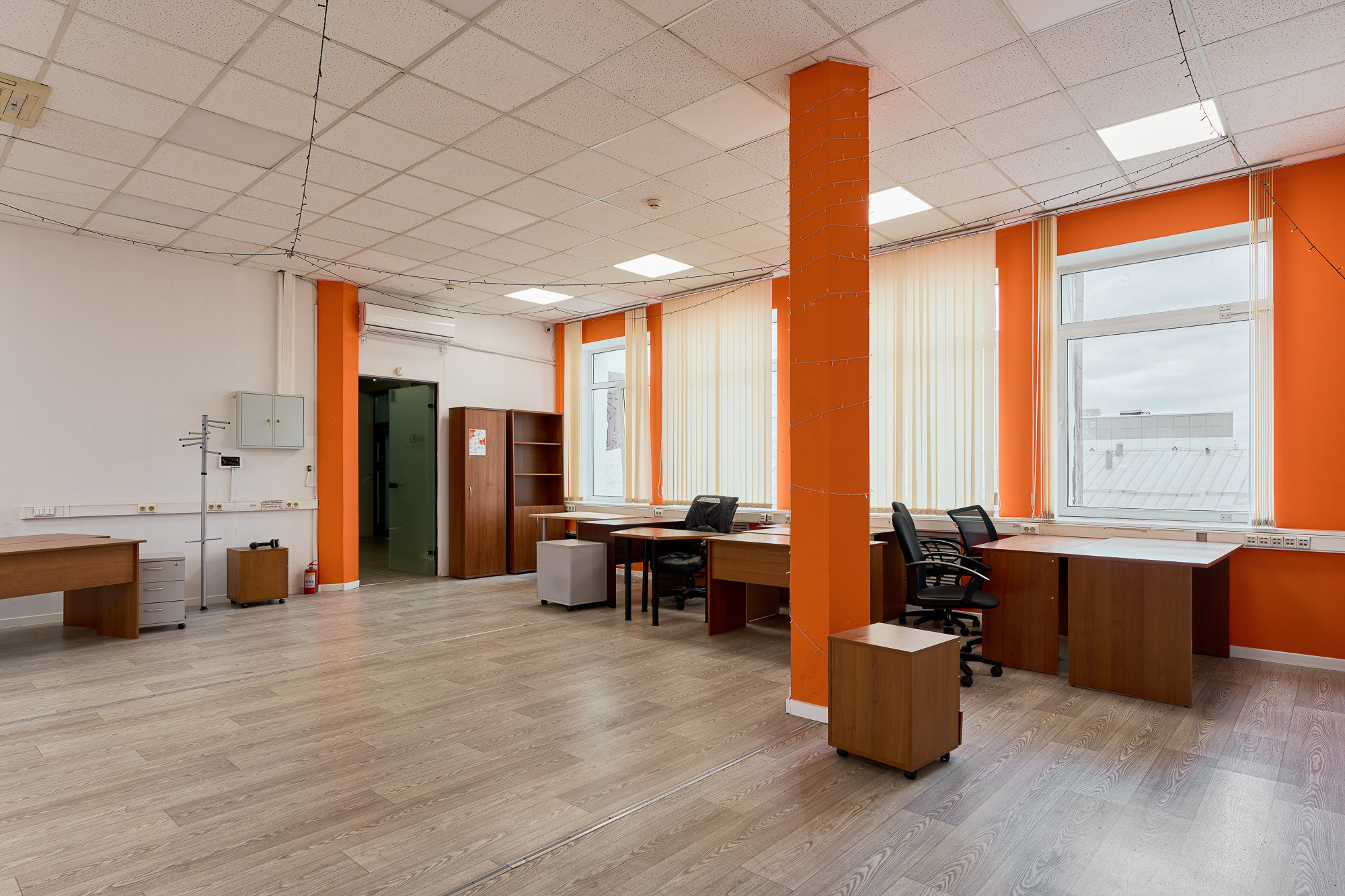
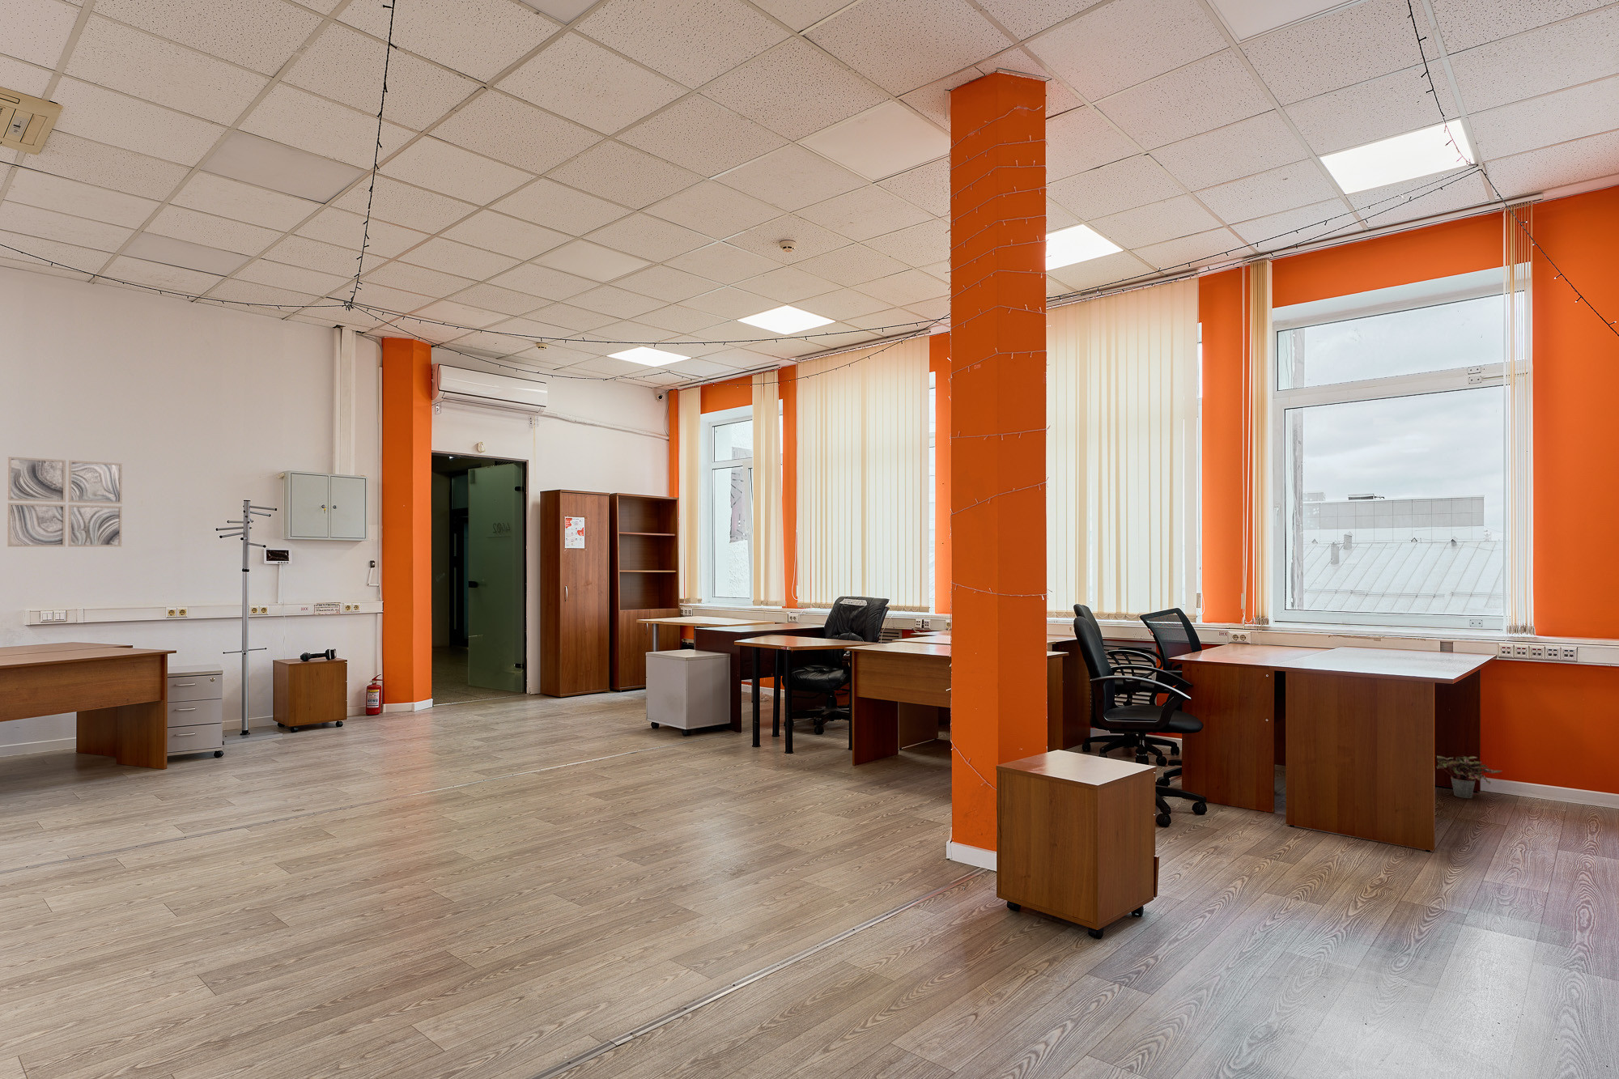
+ potted plant (1463, 776)
+ wall art (67, 502)
